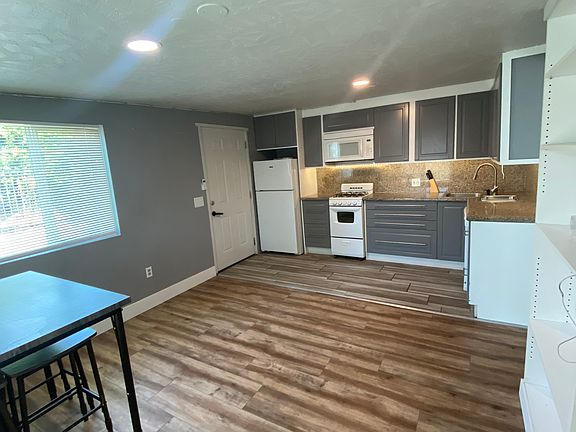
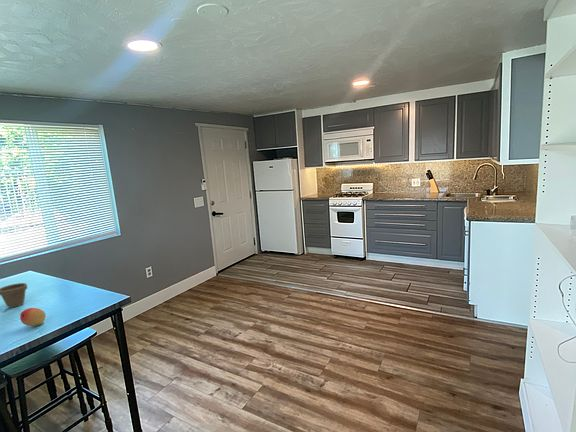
+ flower pot (14, 295)
+ fruit (32, 316)
